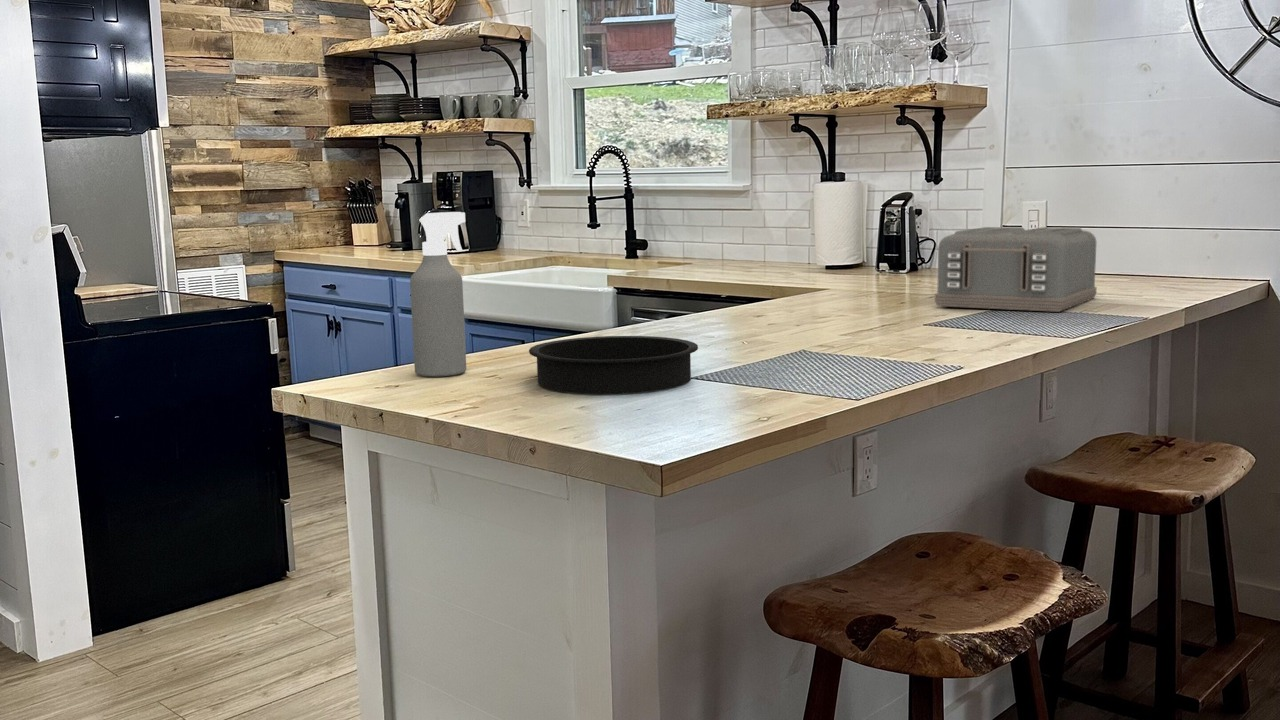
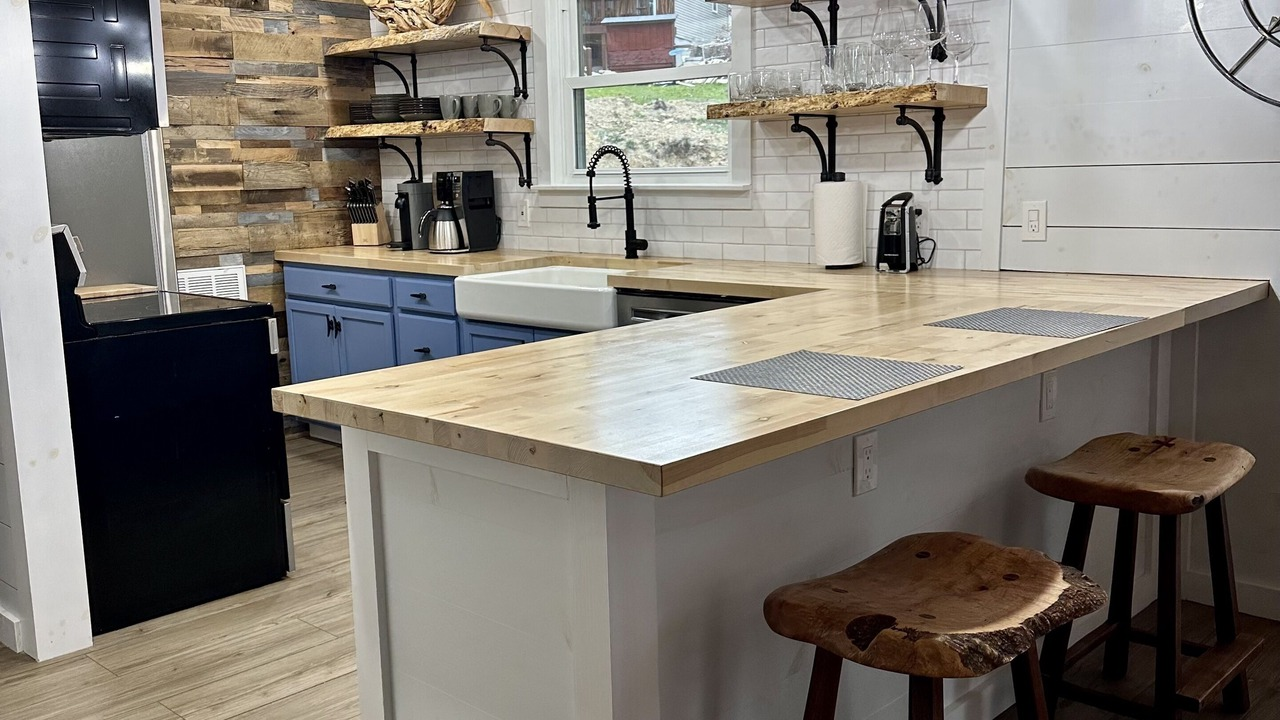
- toaster (1014, 266)
- spray bottle (442, 293)
- baking pan (614, 363)
